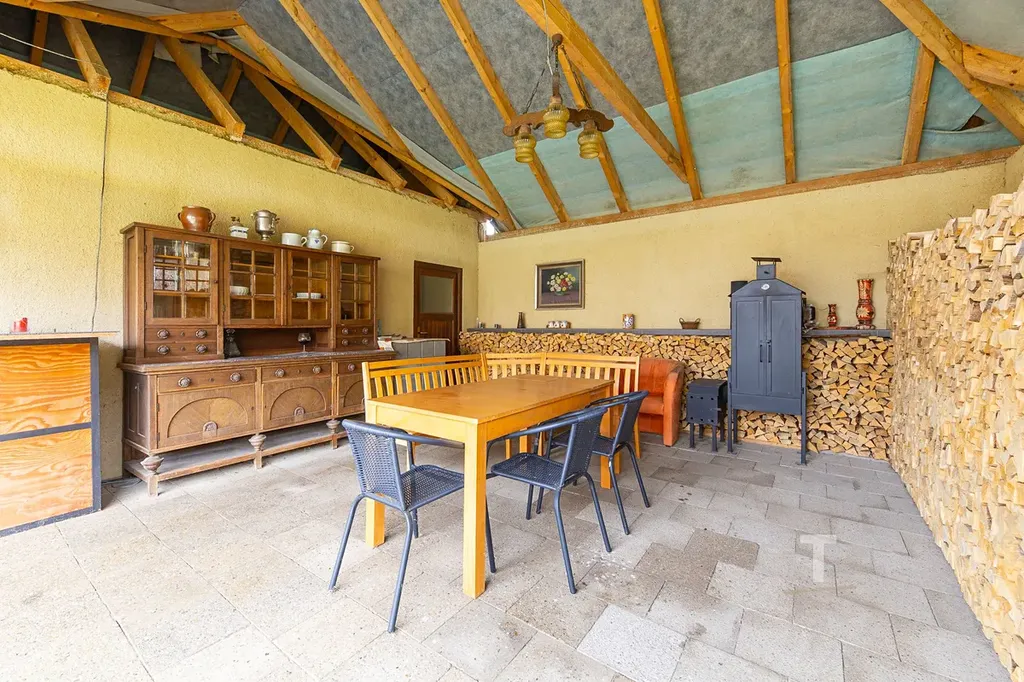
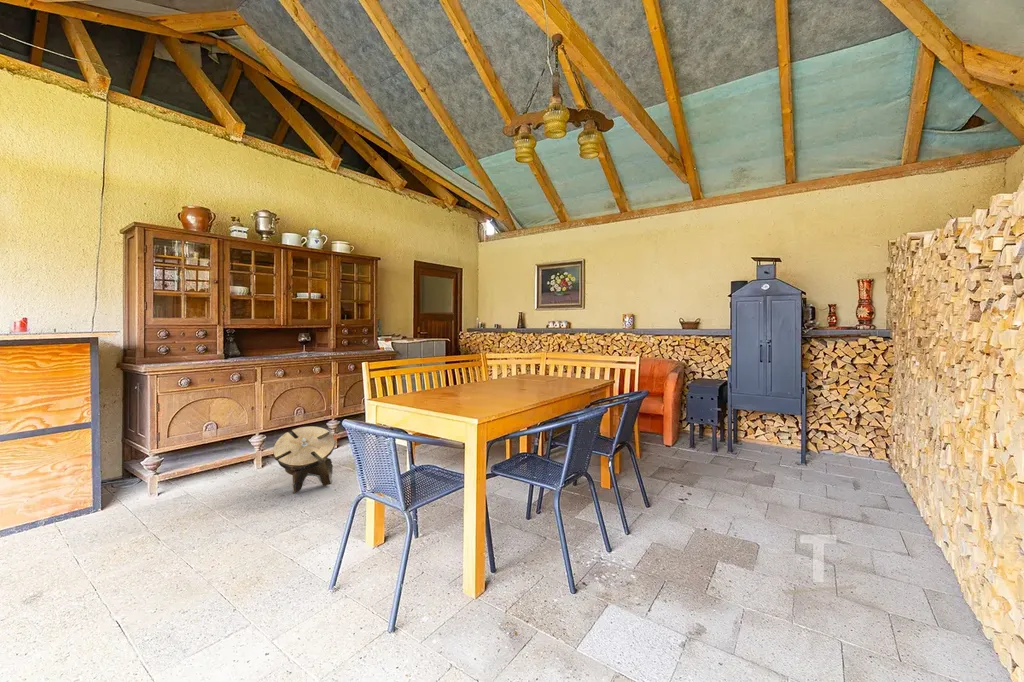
+ stool (306, 459)
